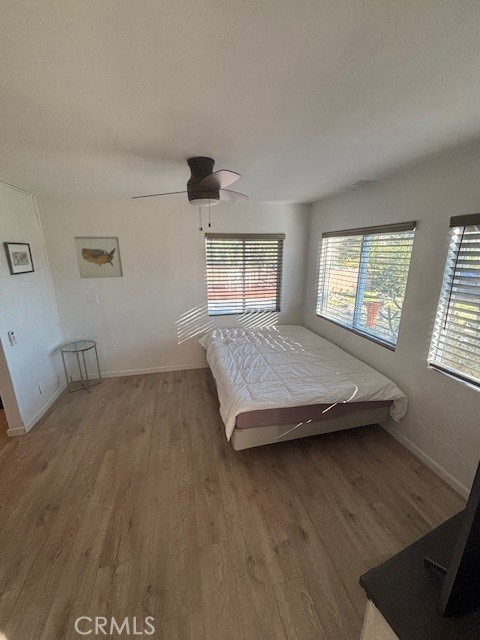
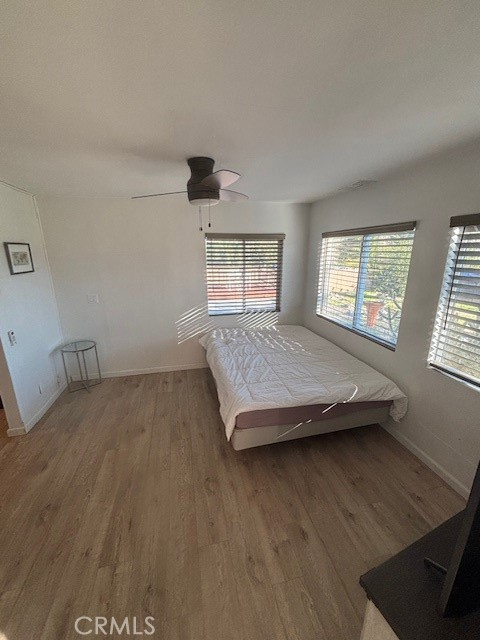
- wall art (99, 257)
